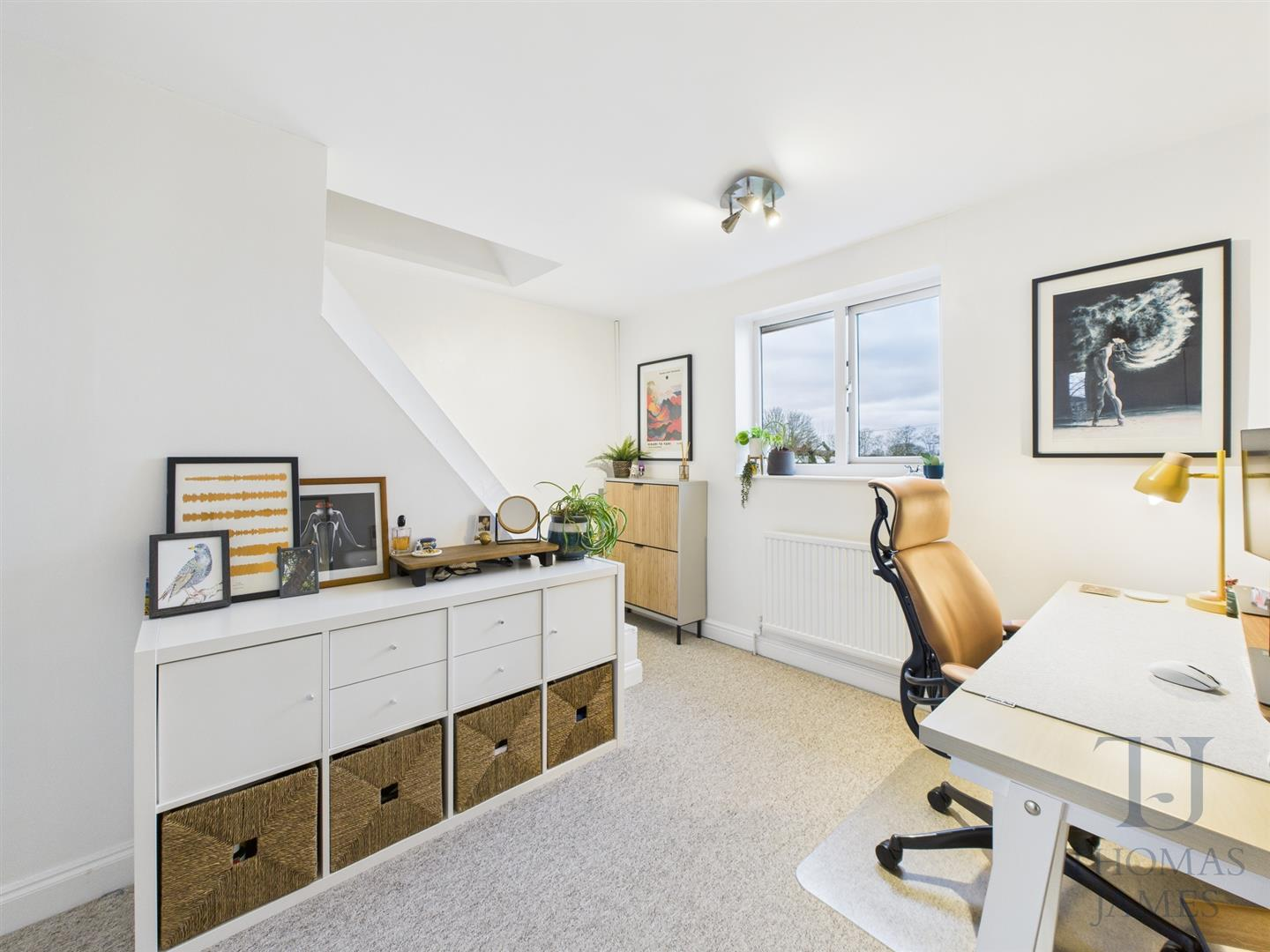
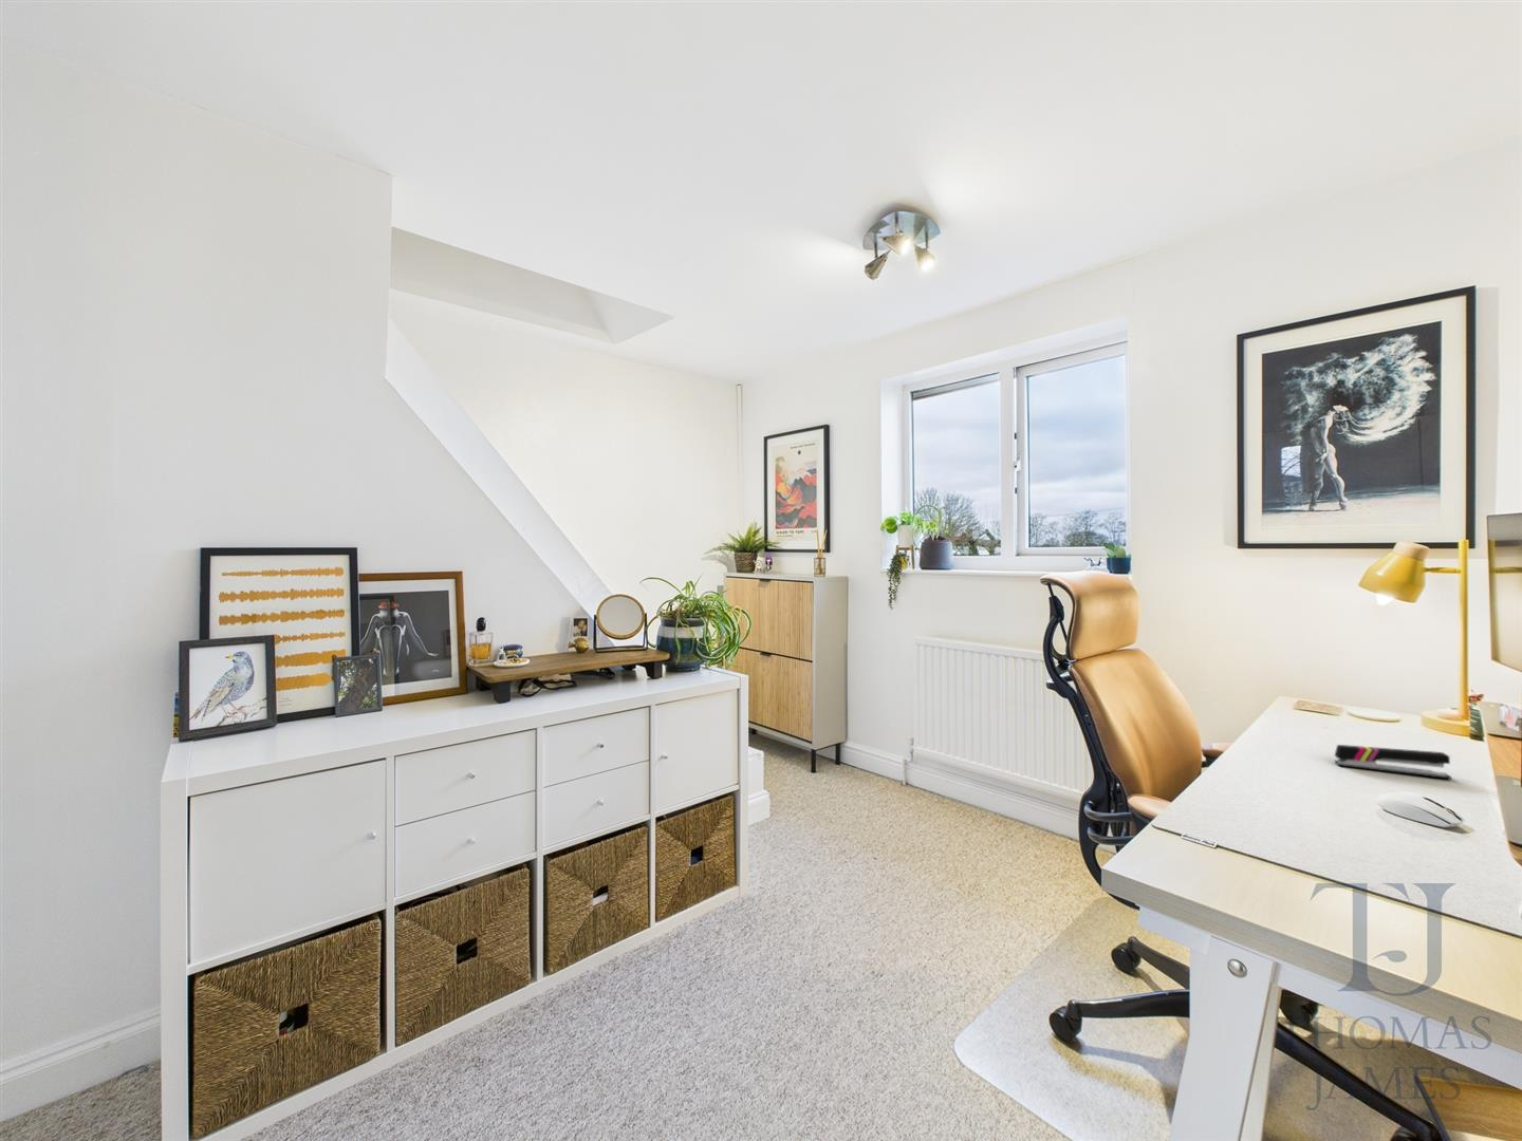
+ stapler (1390, 759)
